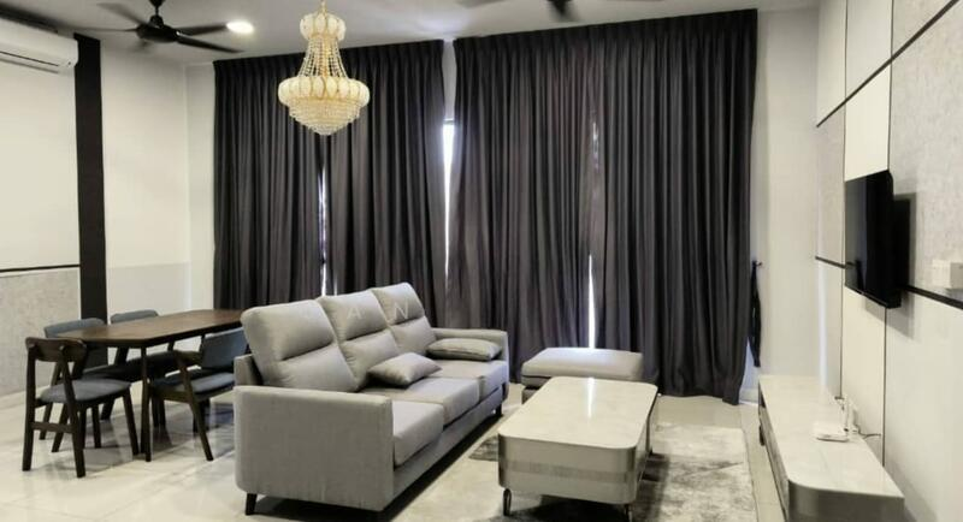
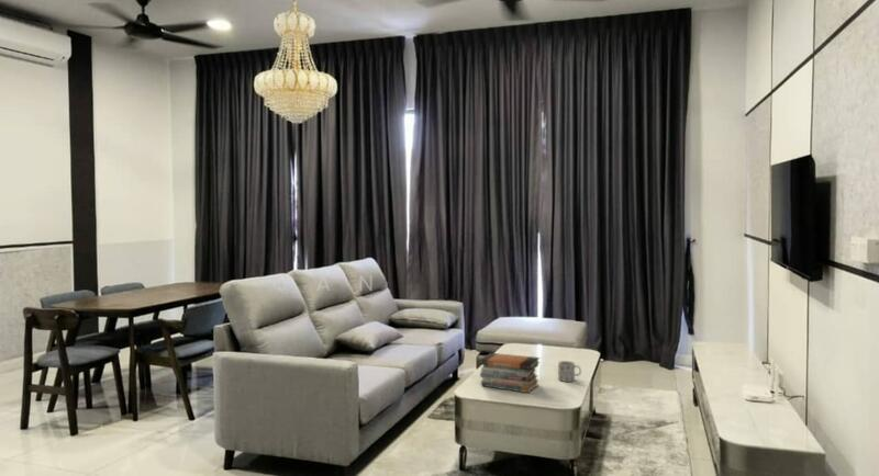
+ book stack (509, 372)
+ mug (569, 371)
